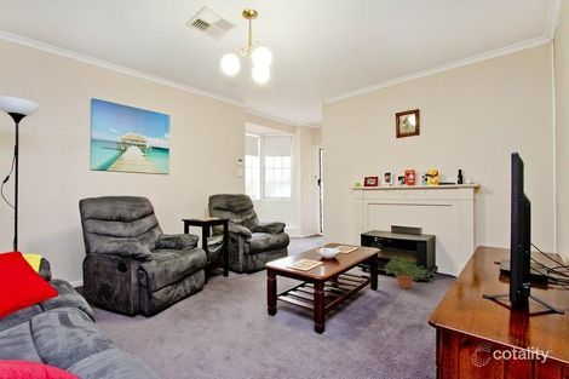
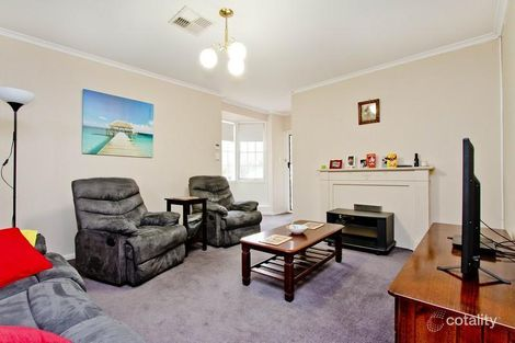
- potted plant (408, 274)
